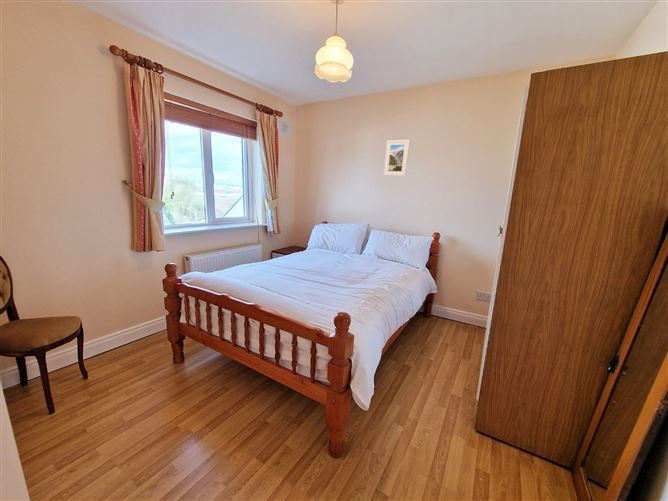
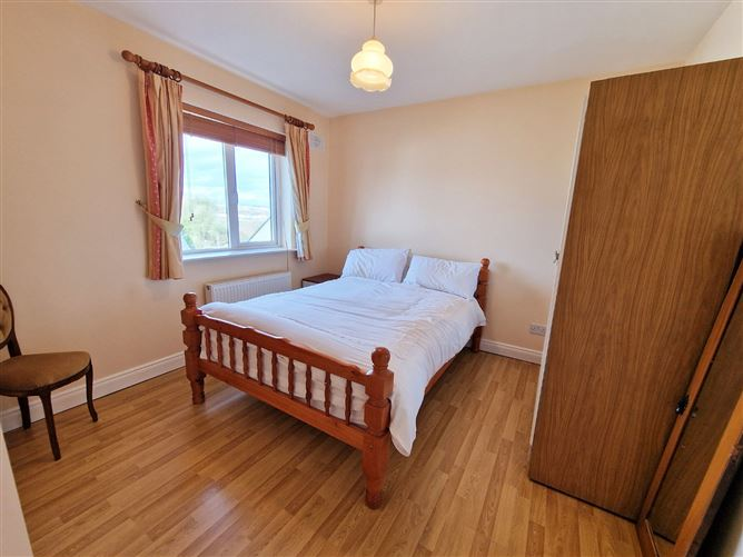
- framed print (396, 158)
